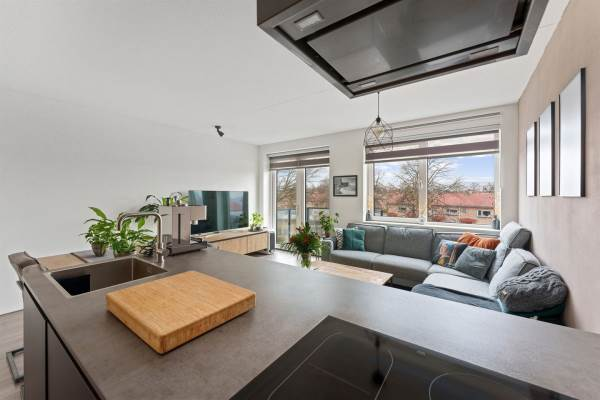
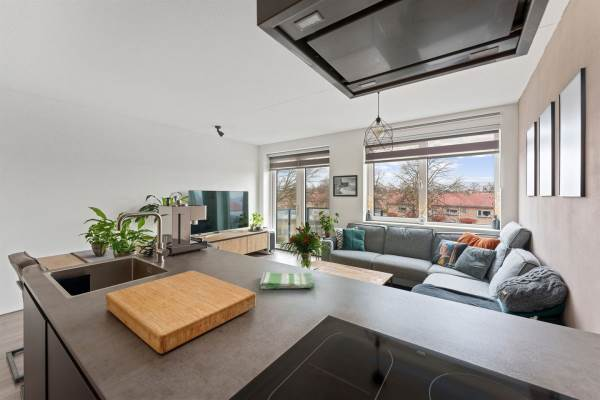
+ dish towel (287, 279)
